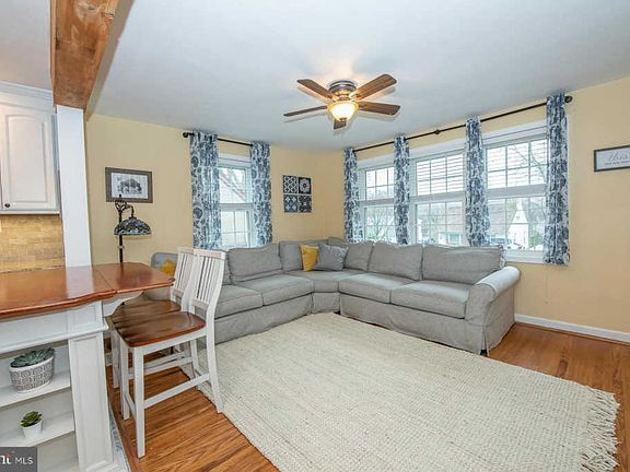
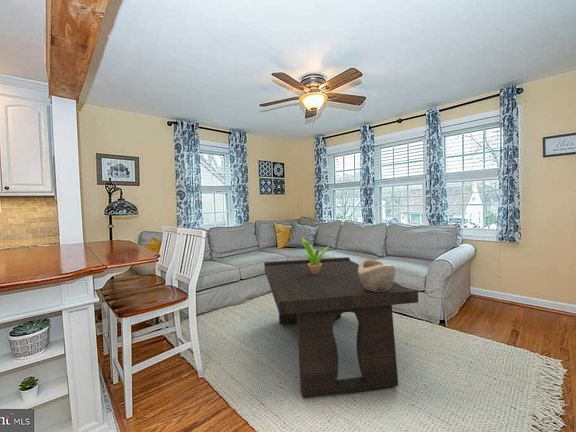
+ coffee table (324, 310)
+ potted plant (315, 255)
+ decorative bowl (376, 275)
